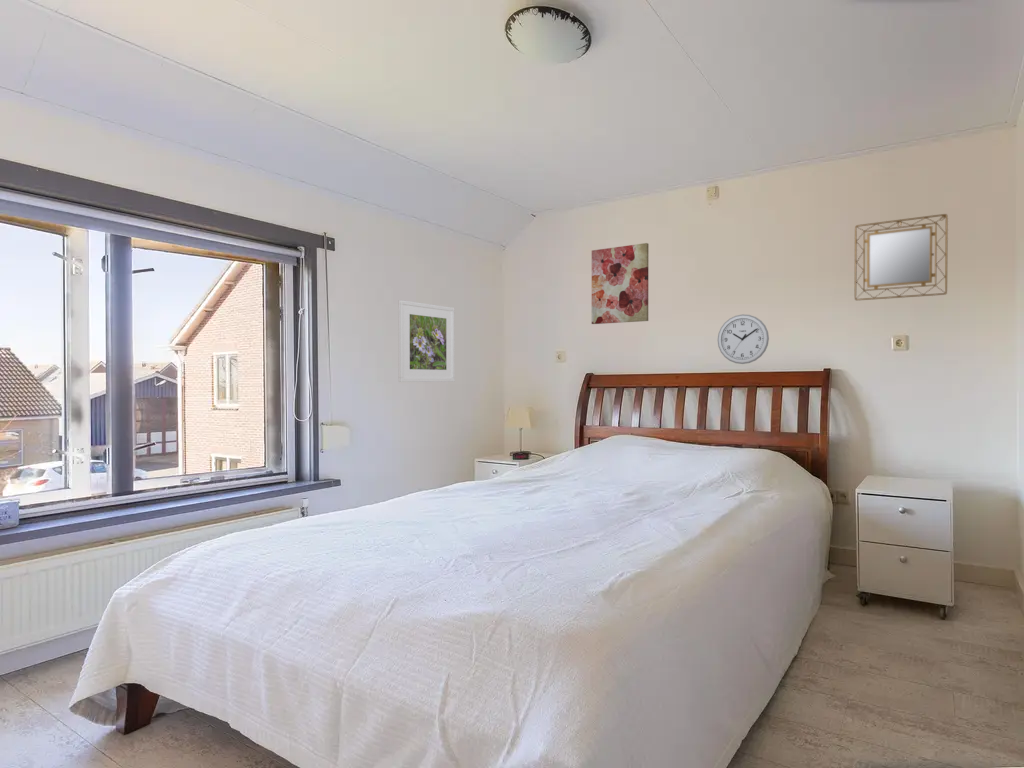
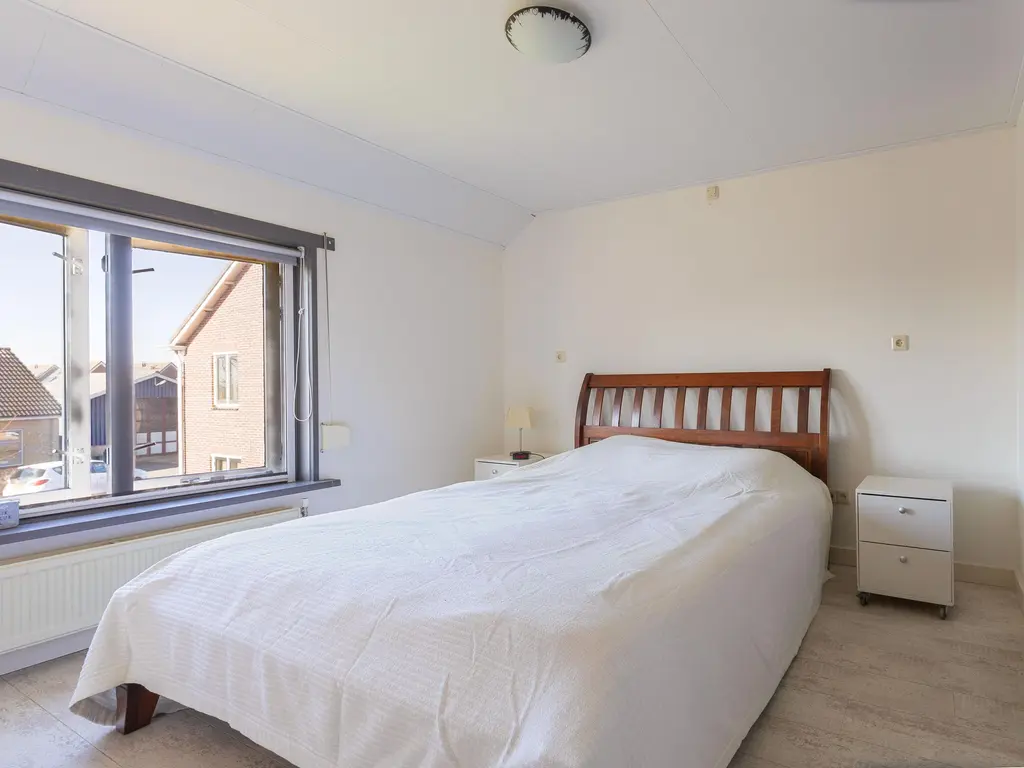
- wall clock (742, 339)
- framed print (428, 343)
- wall art (619, 284)
- home mirror (899, 258)
